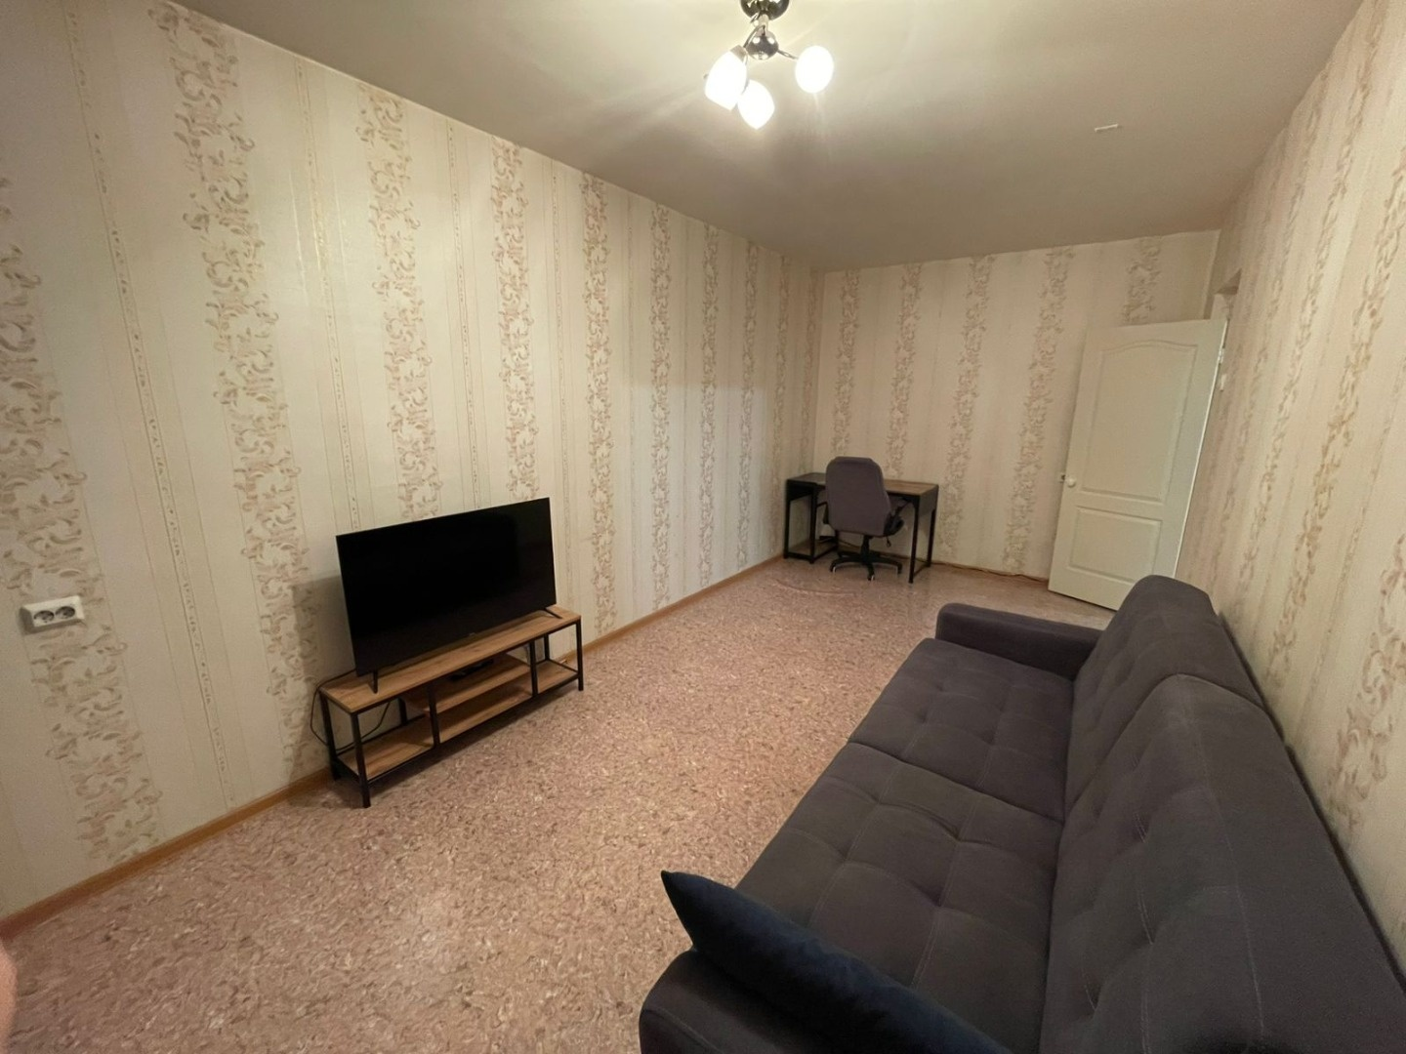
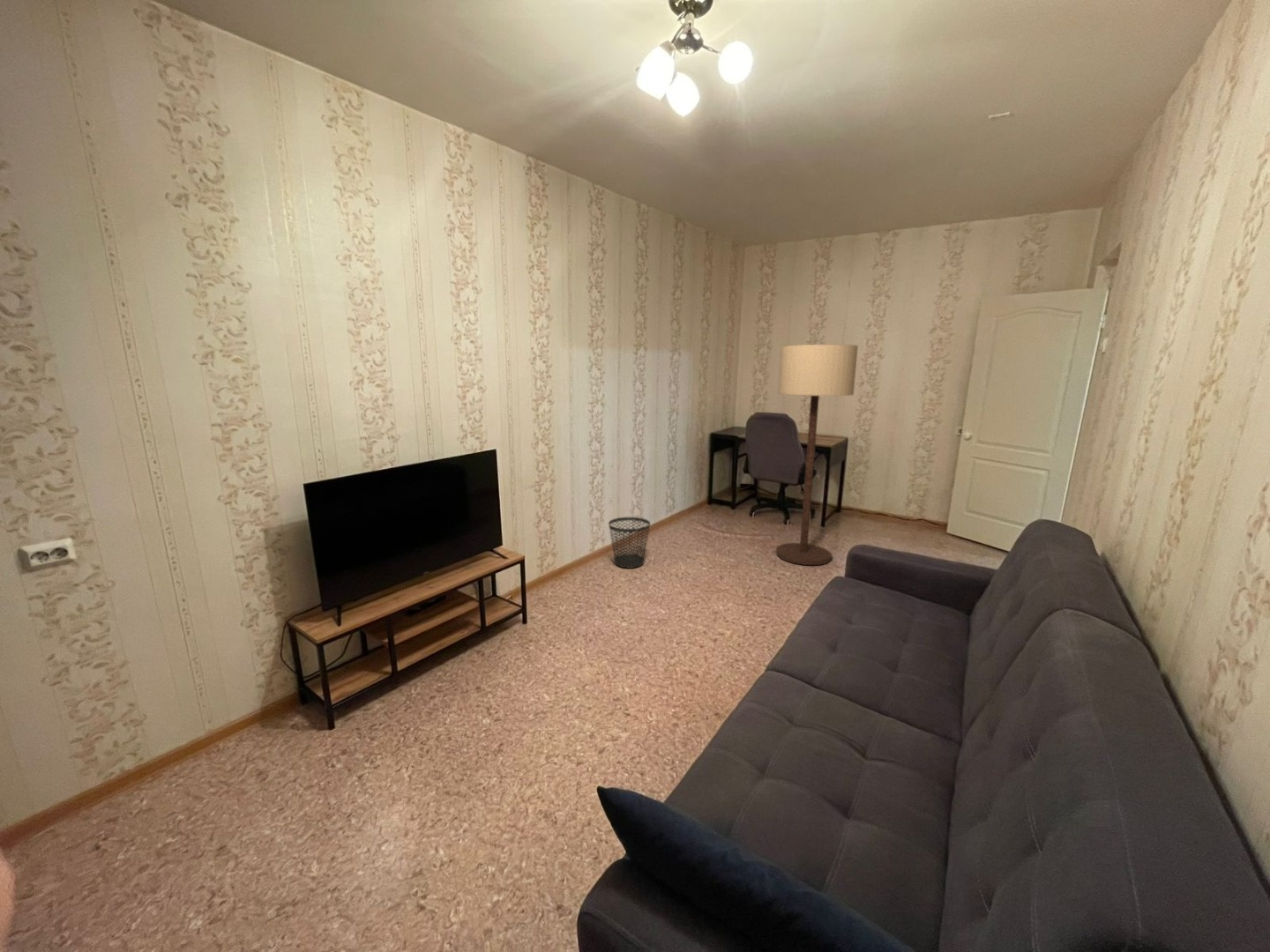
+ floor lamp (810, 455)
+ wastebasket (629, 543)
